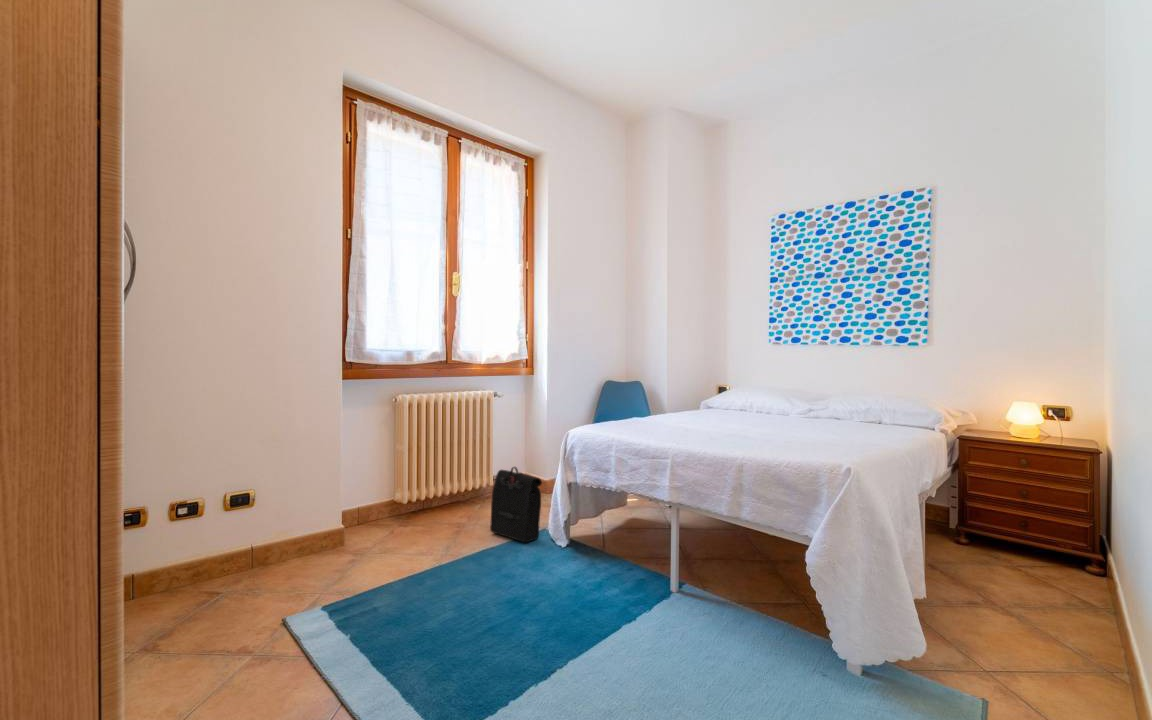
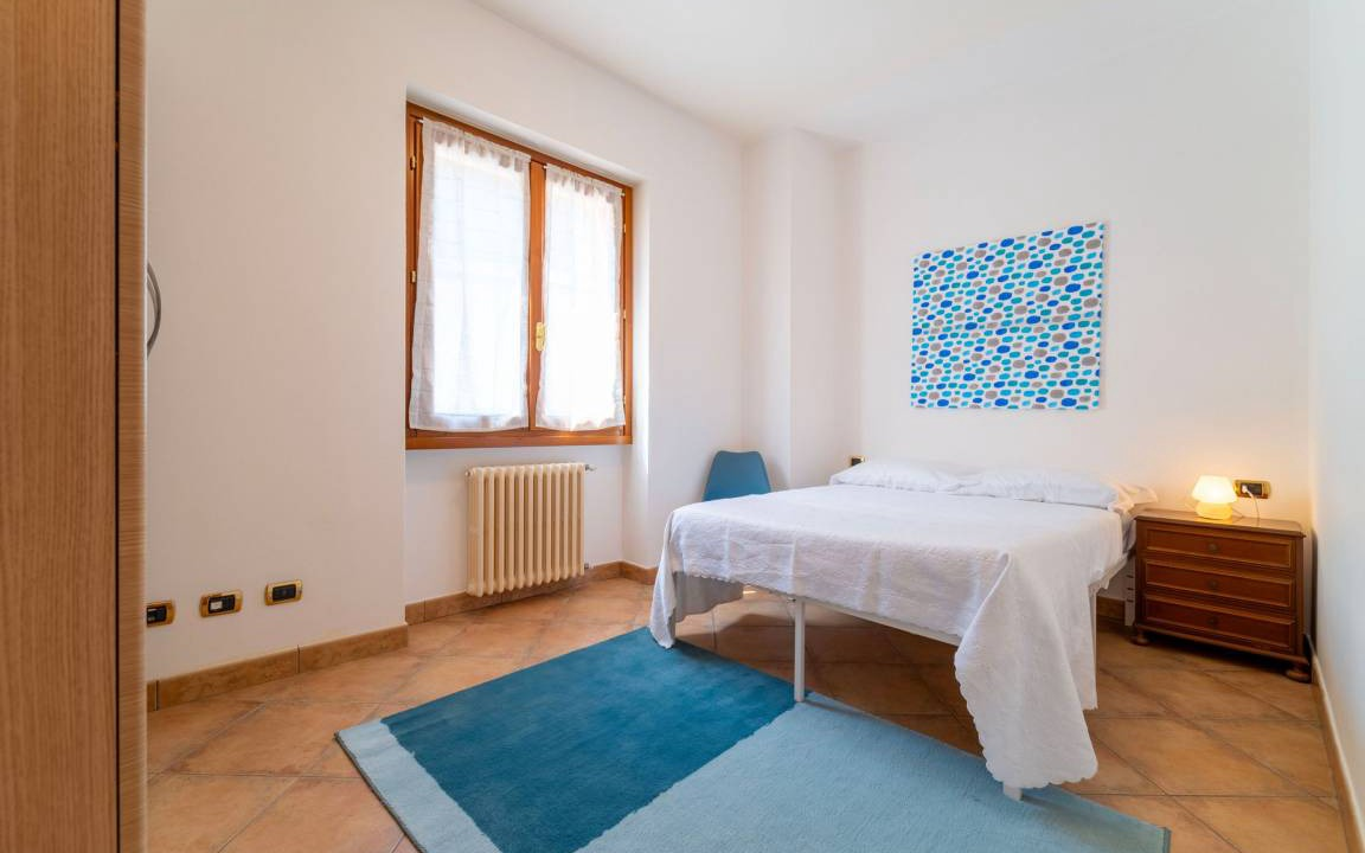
- backpack (515, 501)
